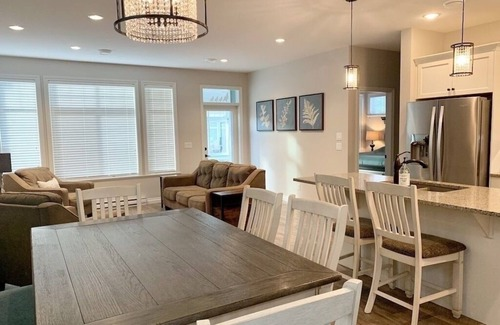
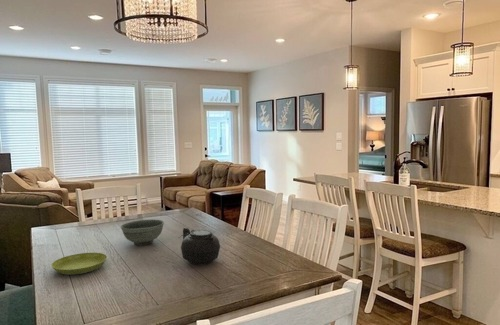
+ teapot (198, 245)
+ saucer (80, 264)
+ bowl (143, 233)
